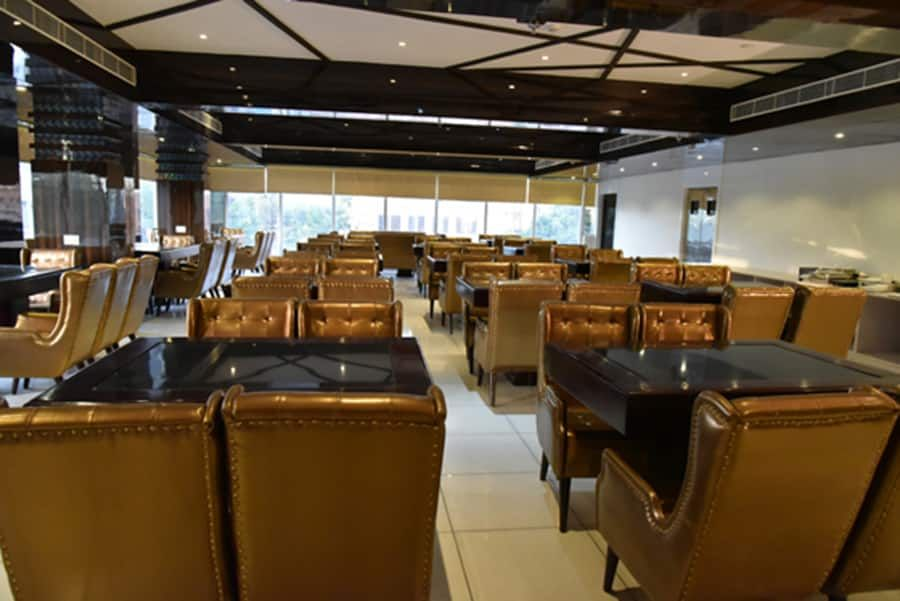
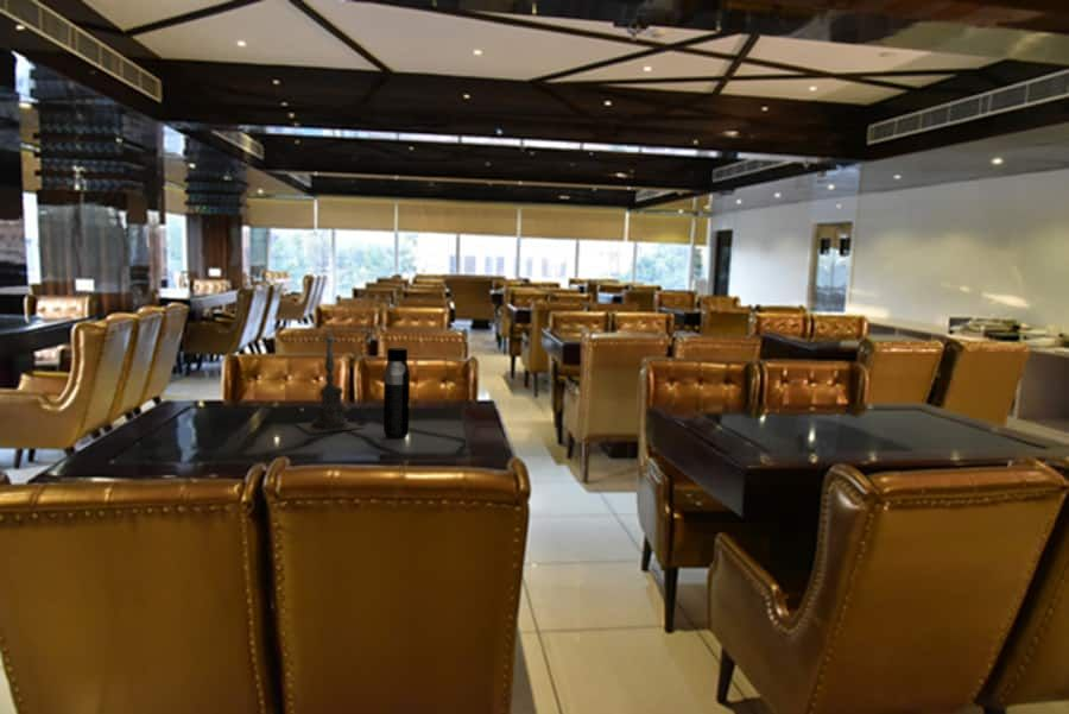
+ water bottle (397, 392)
+ candle holder (329, 374)
